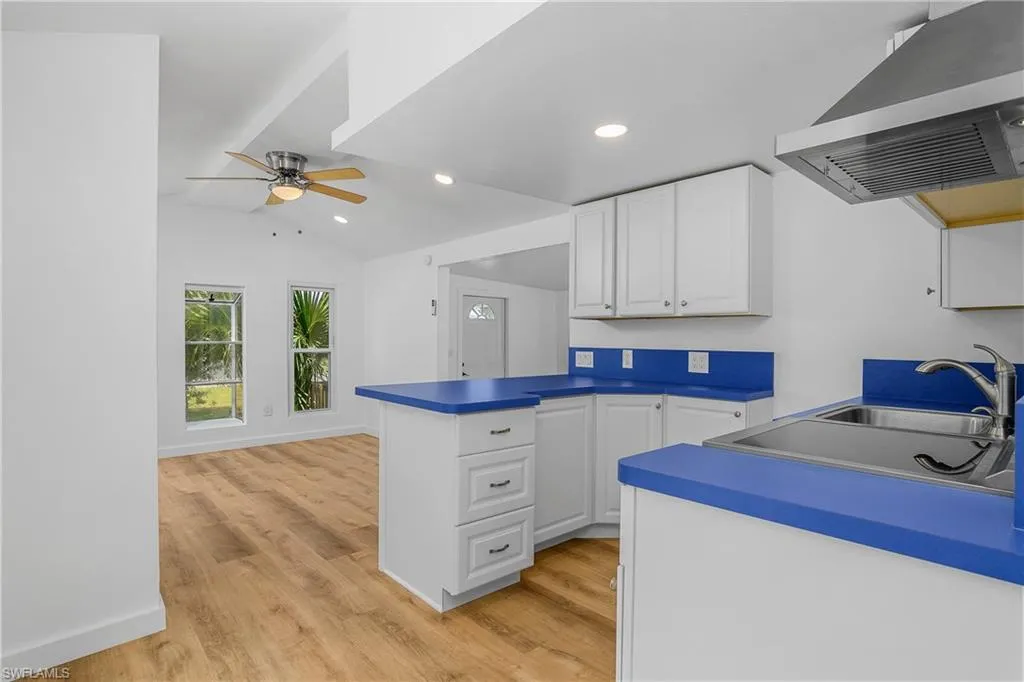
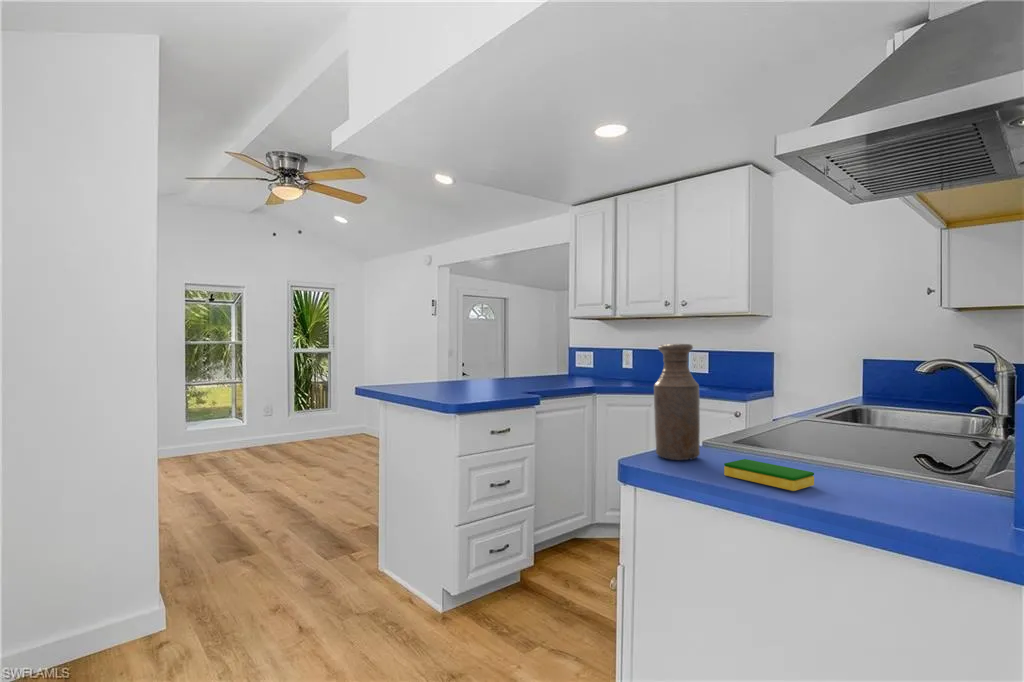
+ dish sponge (767, 473)
+ bottle (676, 400)
